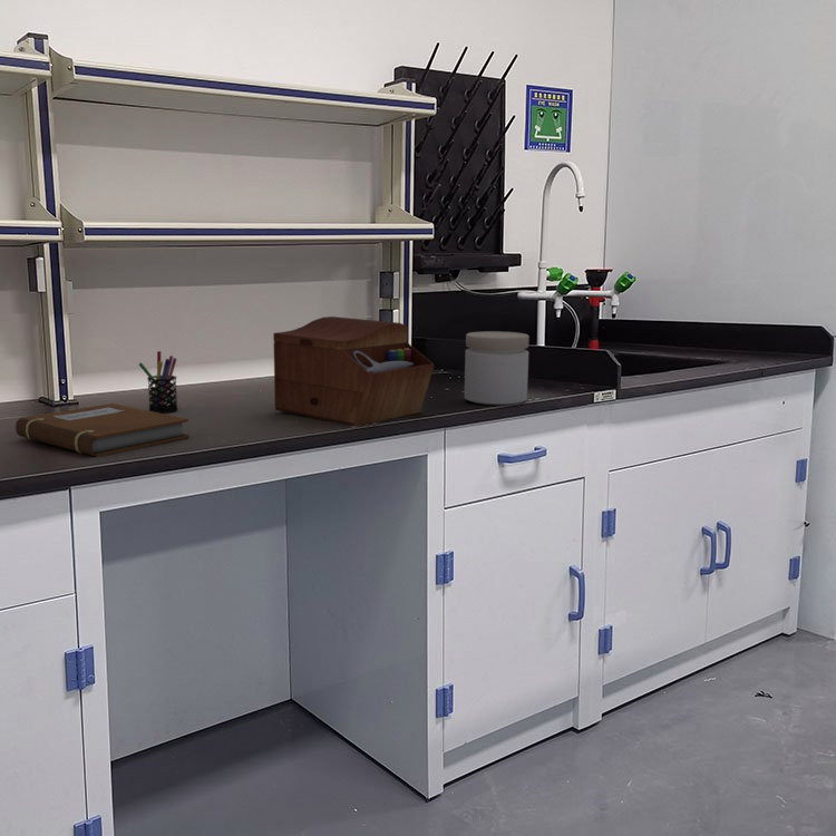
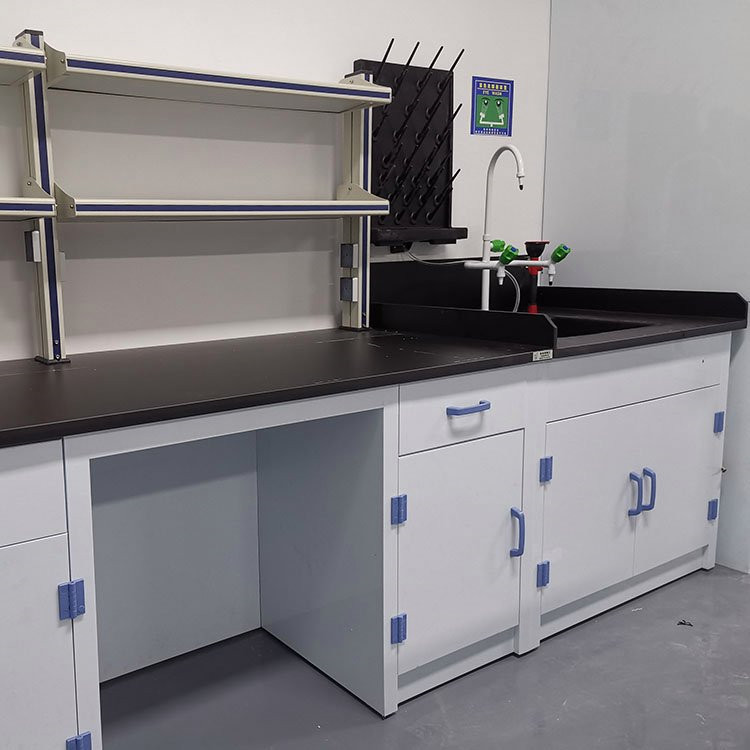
- jar (496, 367)
- pen holder (158, 381)
- notebook (99, 427)
- sewing box (351, 368)
